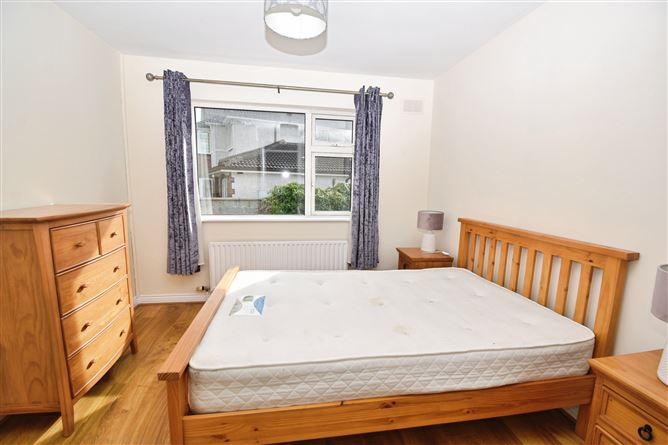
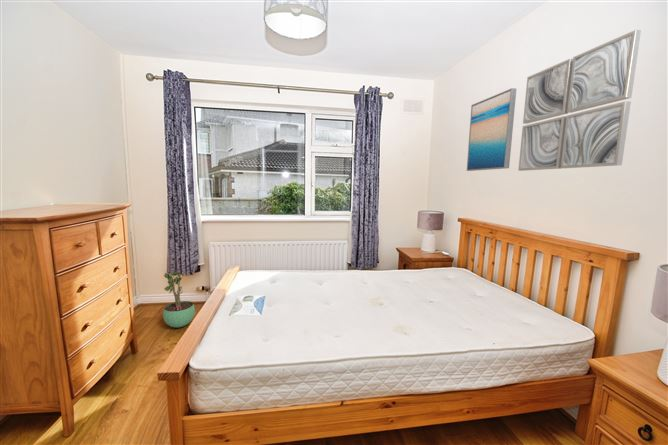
+ potted plant (178, 299)
+ wall art (488, 134)
+ wall art (567, 113)
